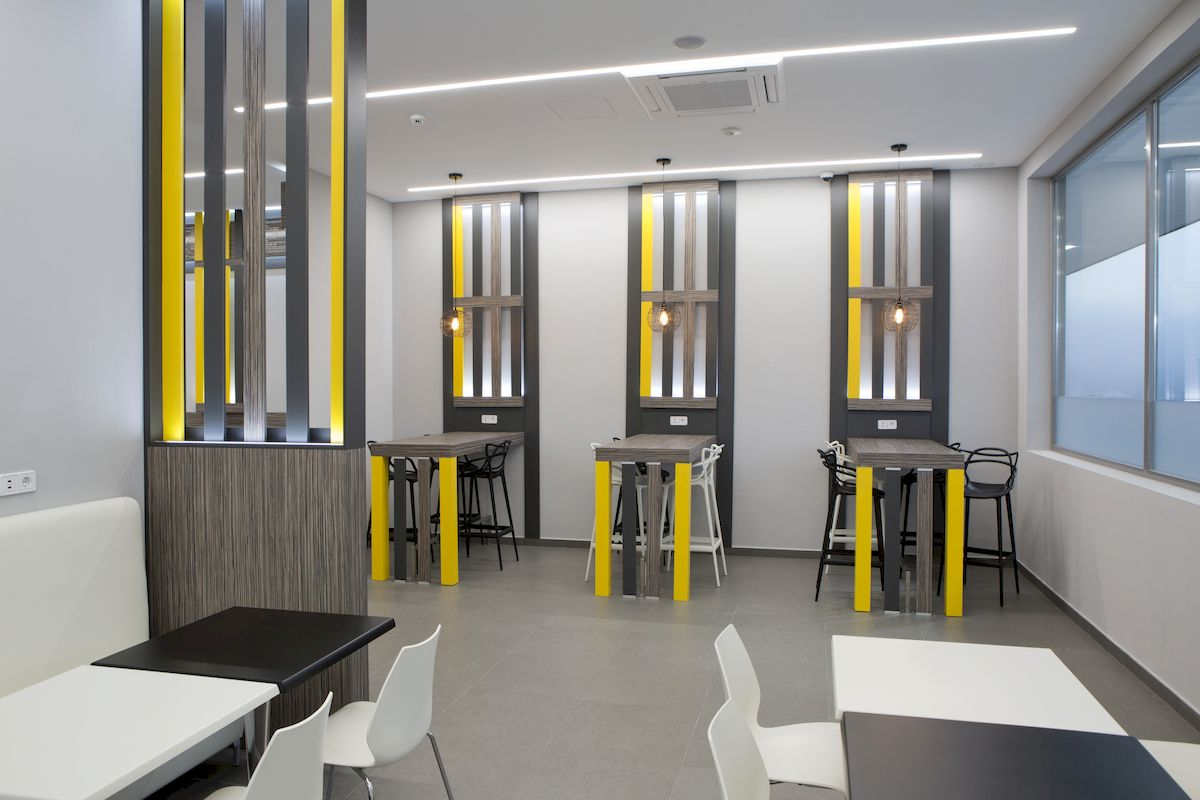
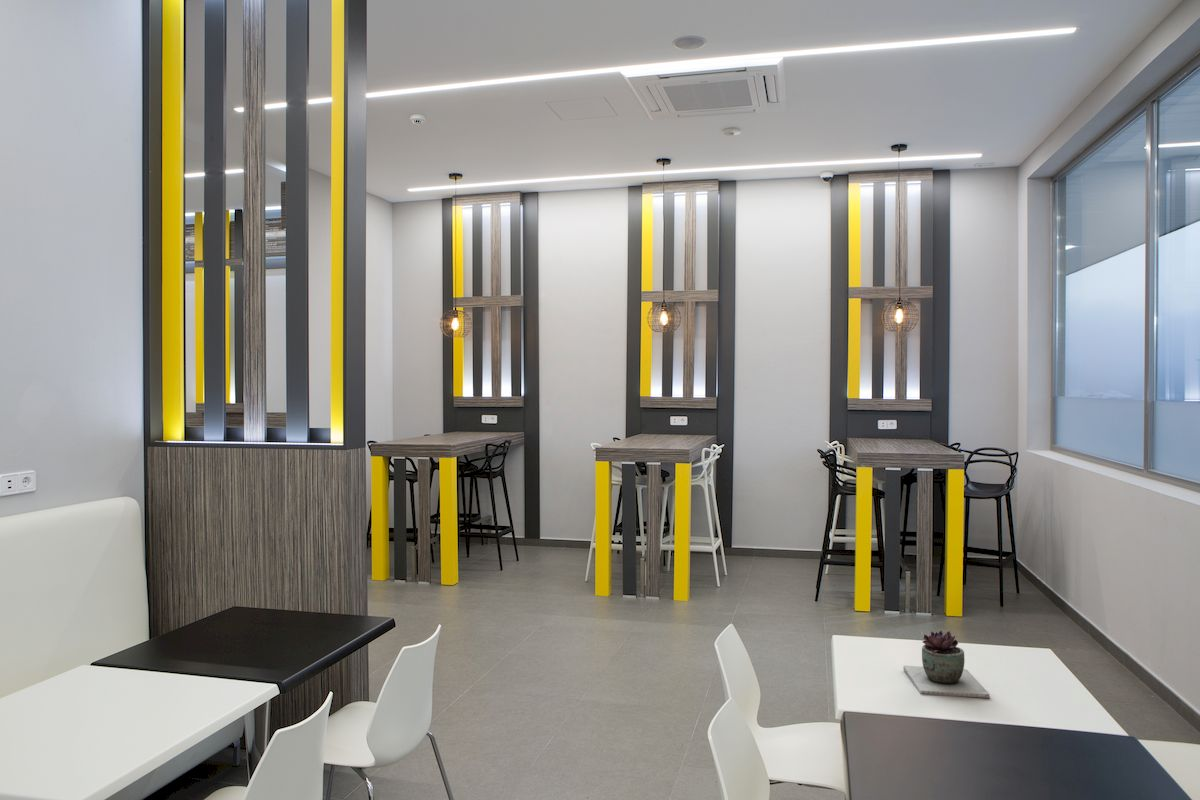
+ succulent plant (944, 657)
